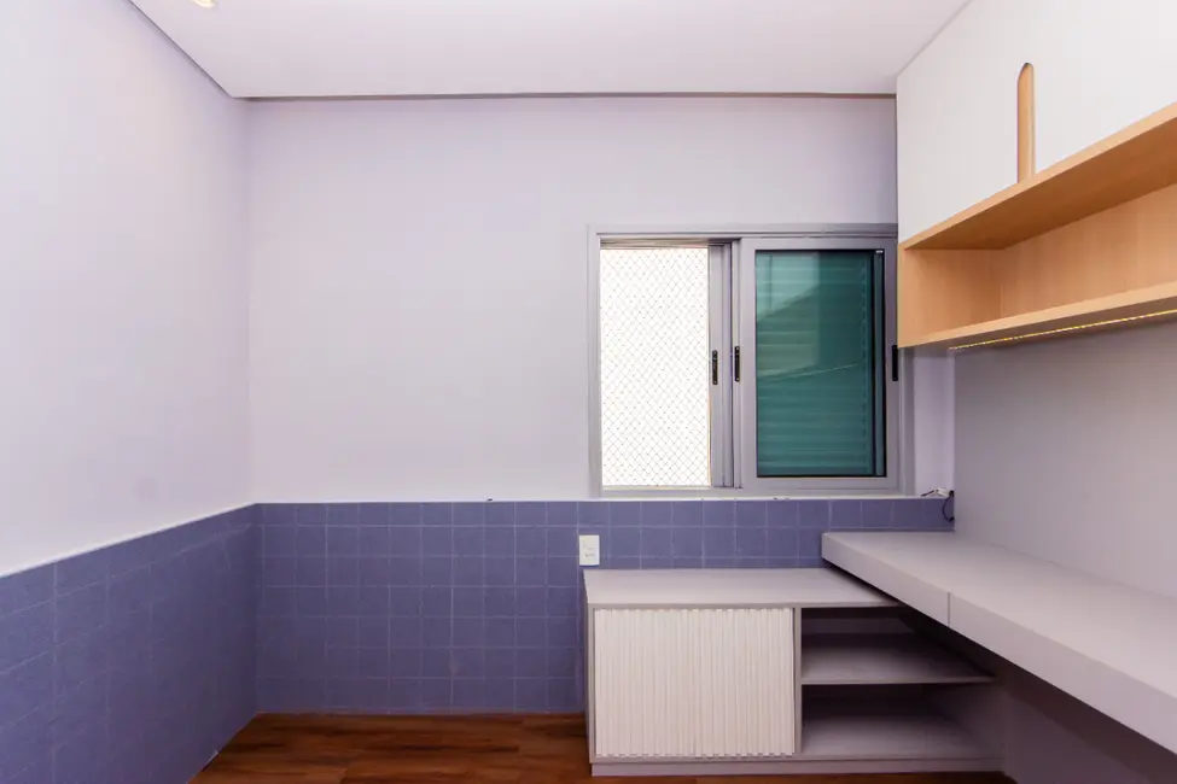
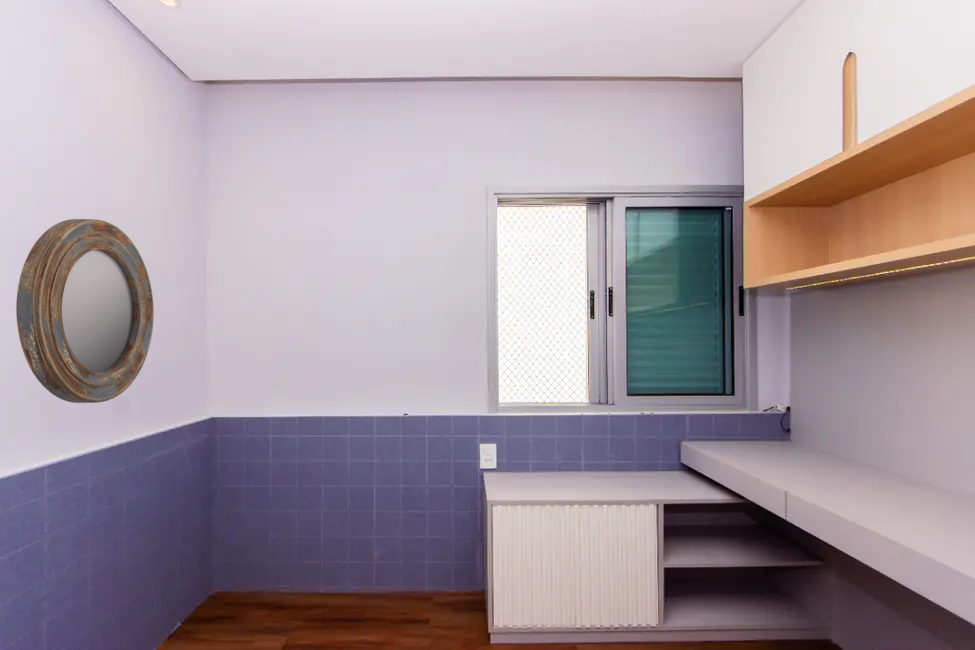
+ home mirror (96, 311)
